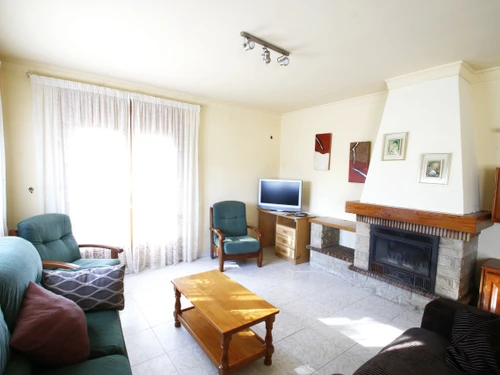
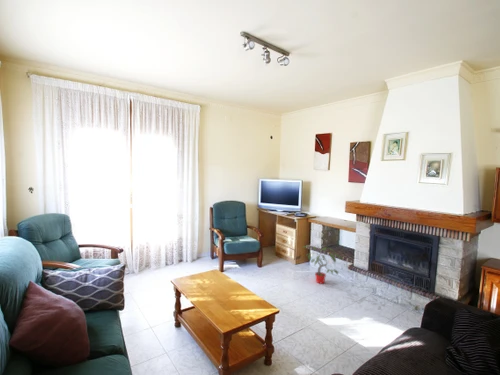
+ potted plant (321, 265)
